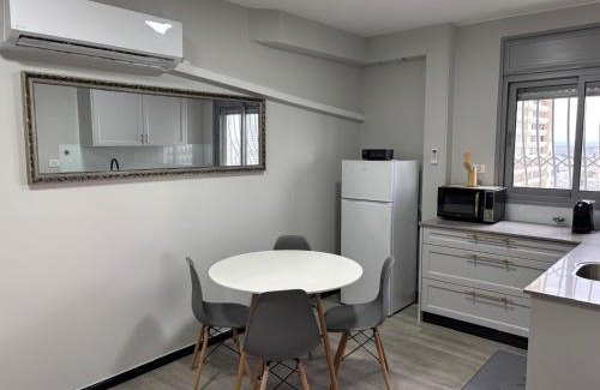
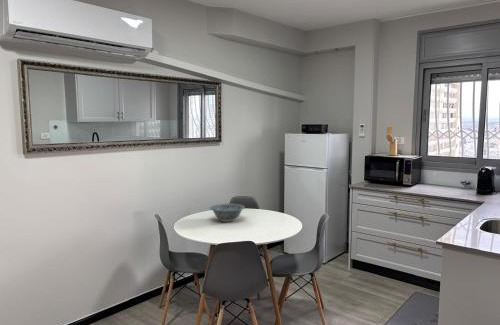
+ decorative bowl (227, 213)
